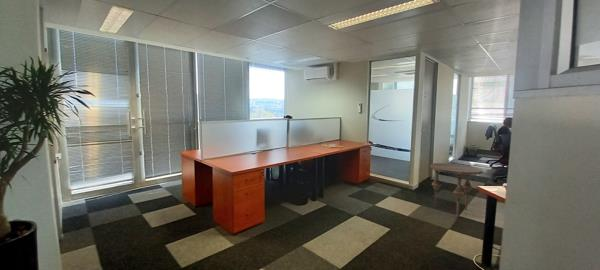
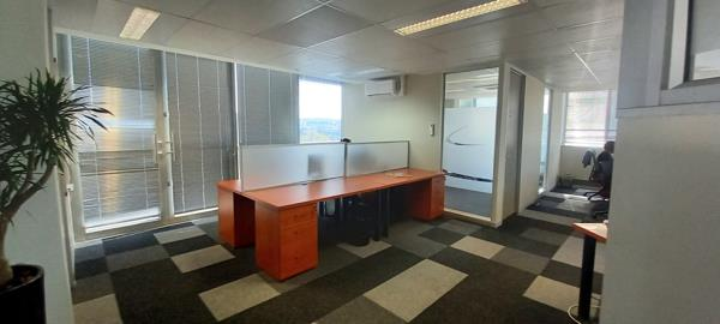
- side table (454, 190)
